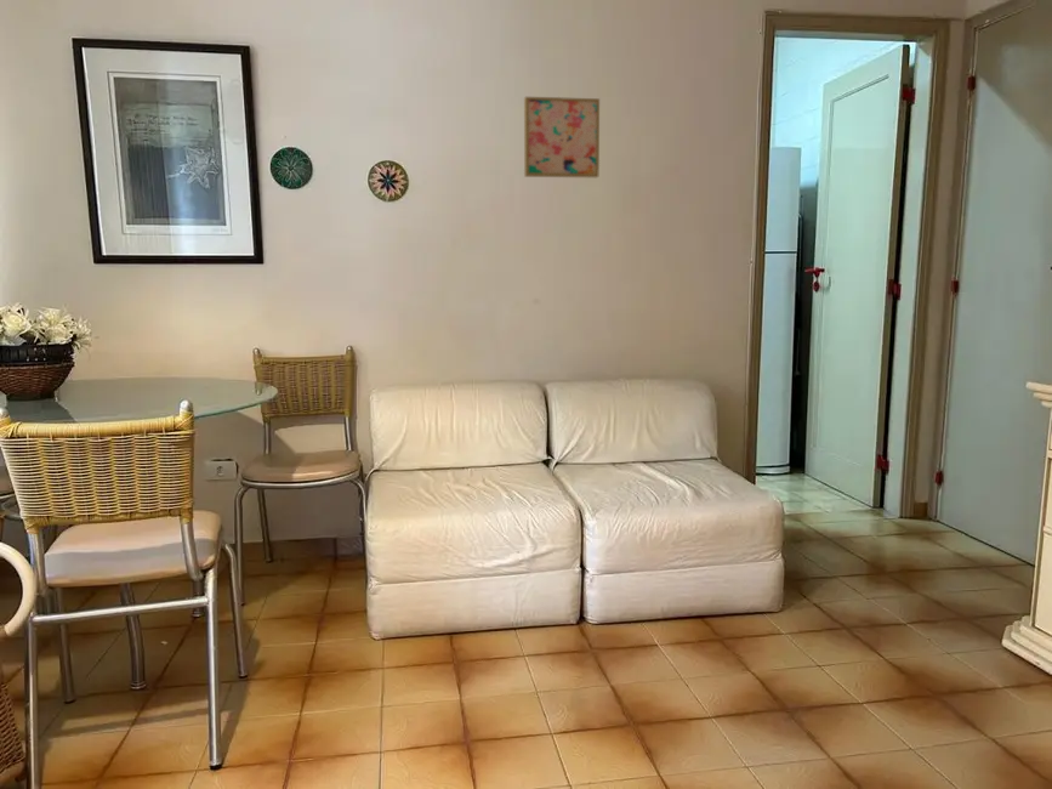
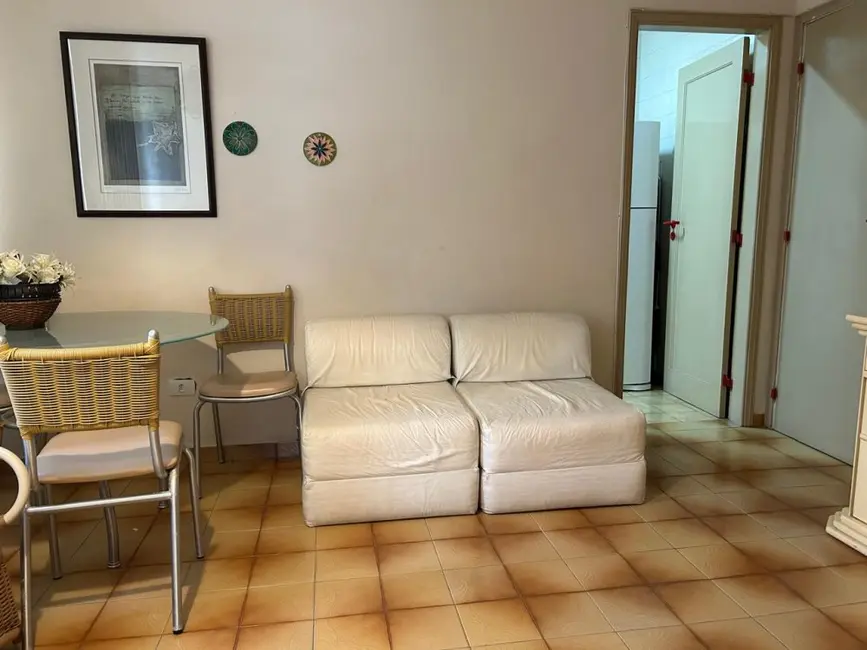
- wall art (562, 137)
